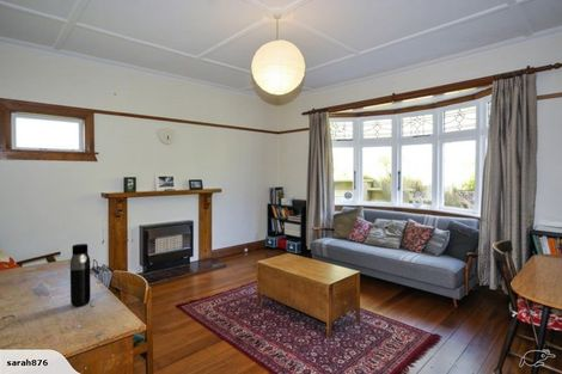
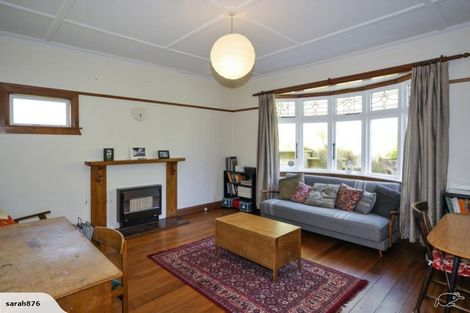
- water bottle (80, 274)
